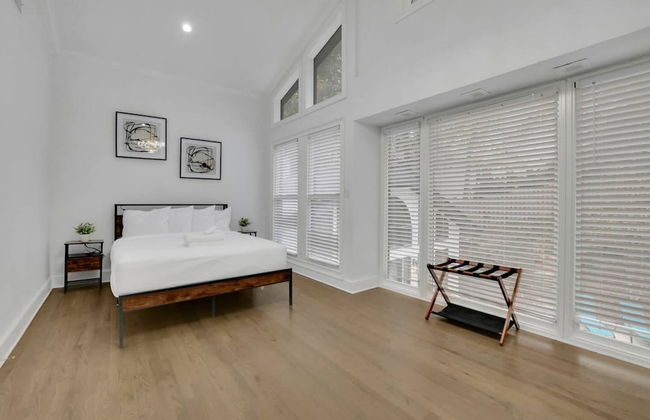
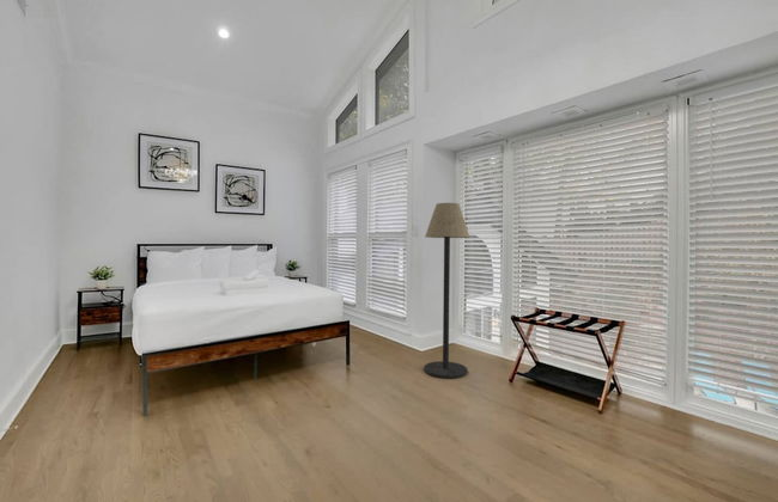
+ floor lamp (446, 287)
